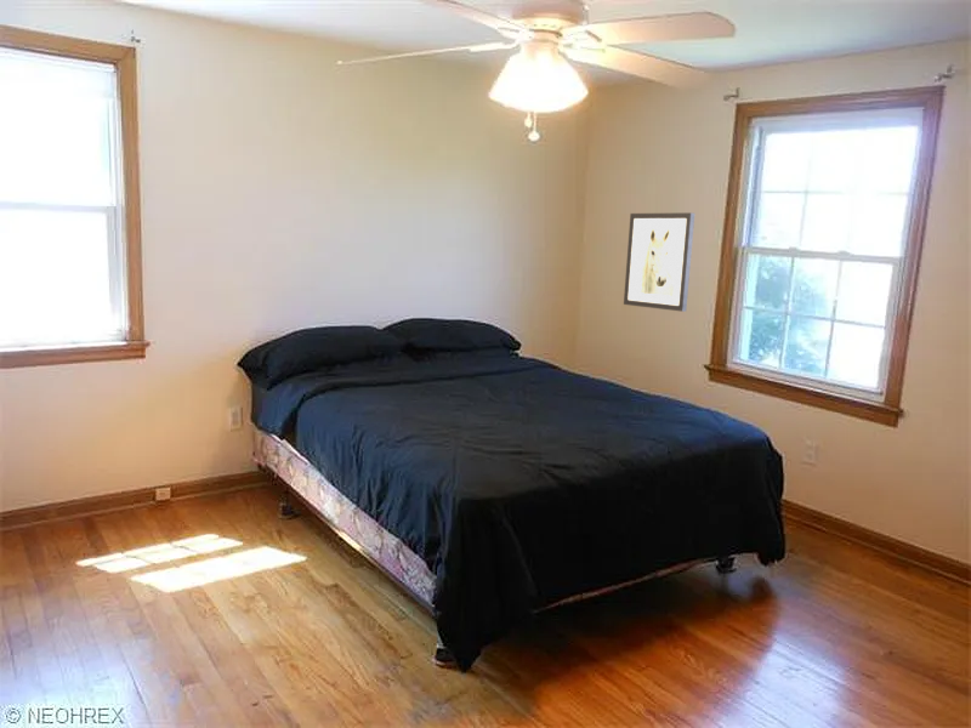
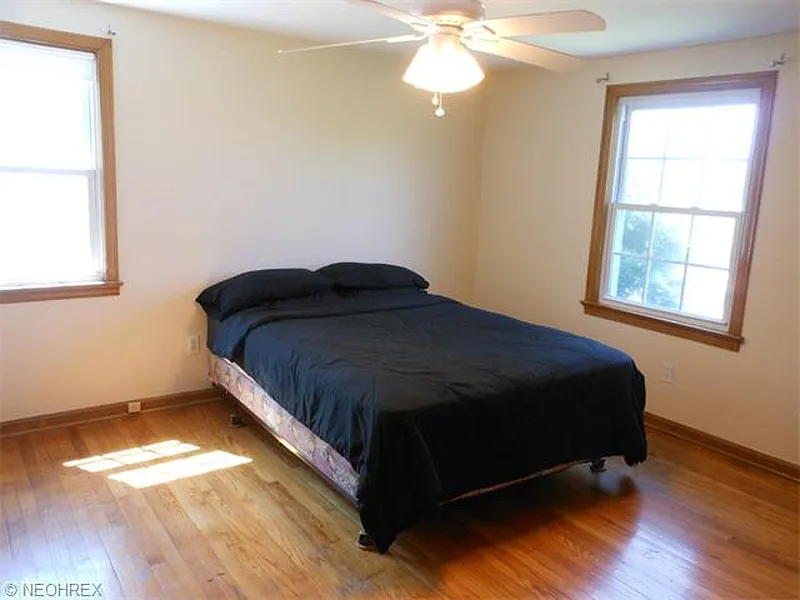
- wall art (657, 261)
